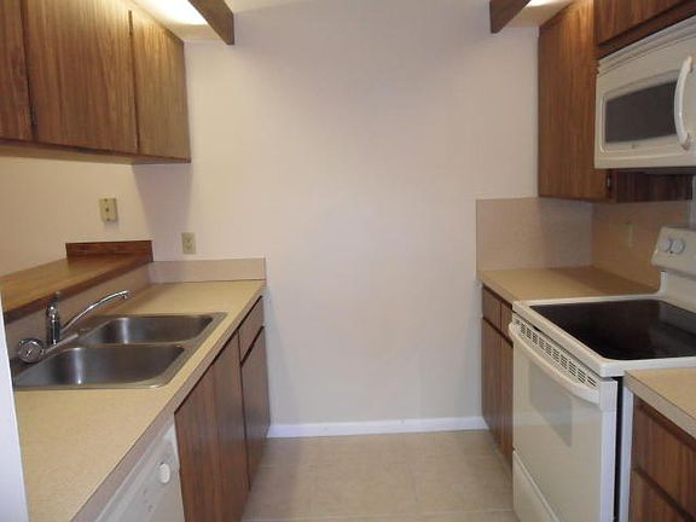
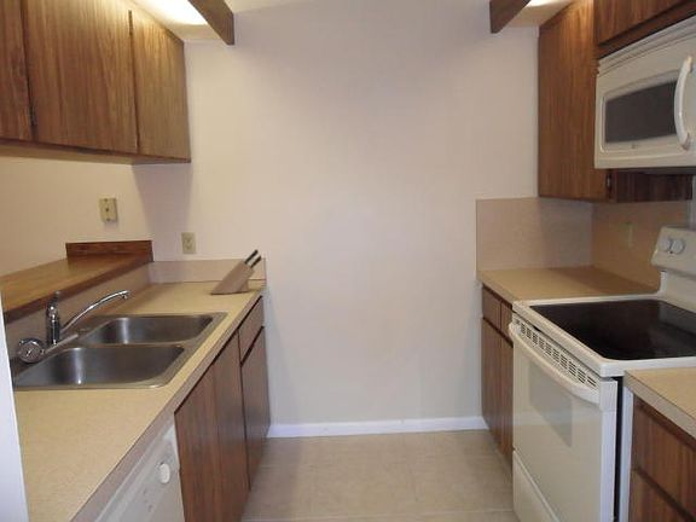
+ knife block (236, 271)
